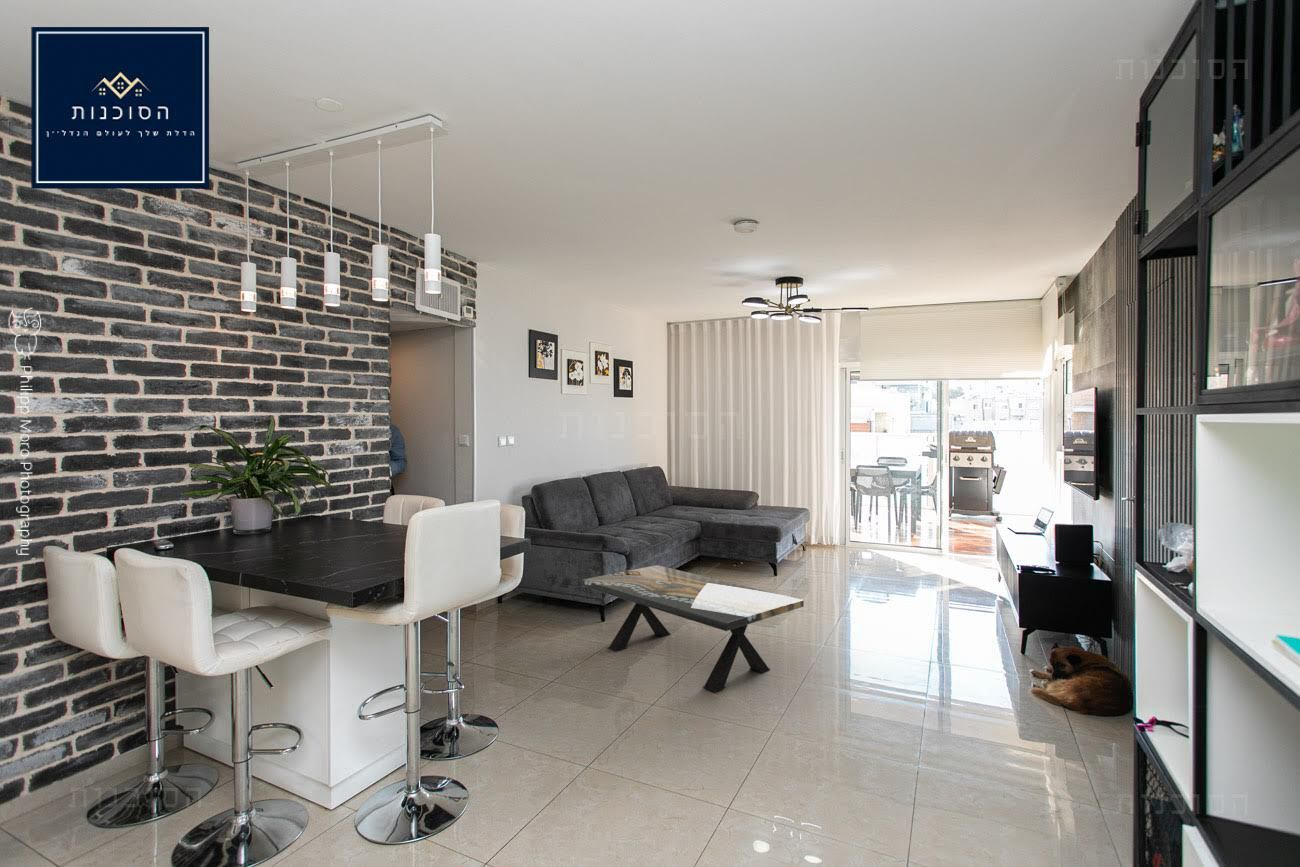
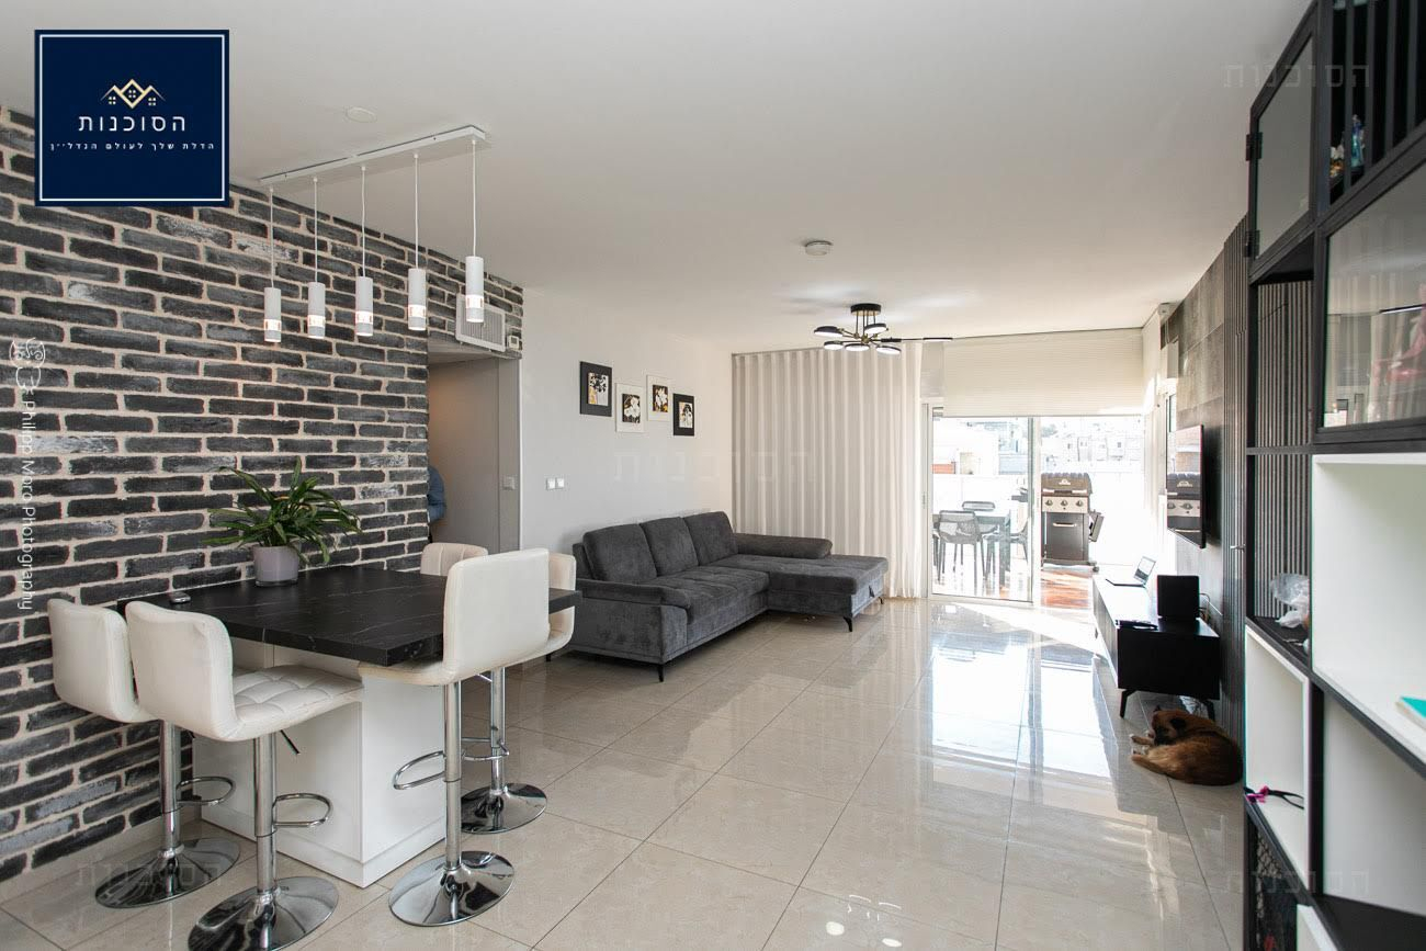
- coffee table (686, 618)
